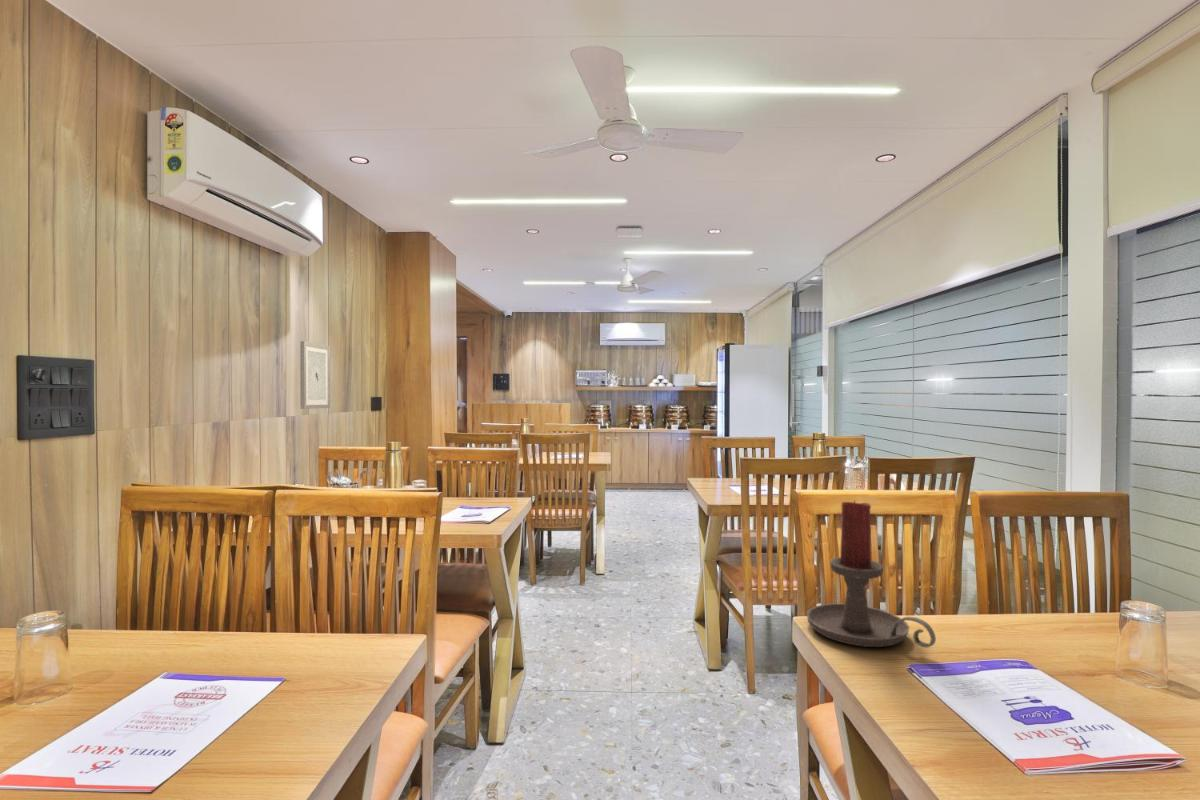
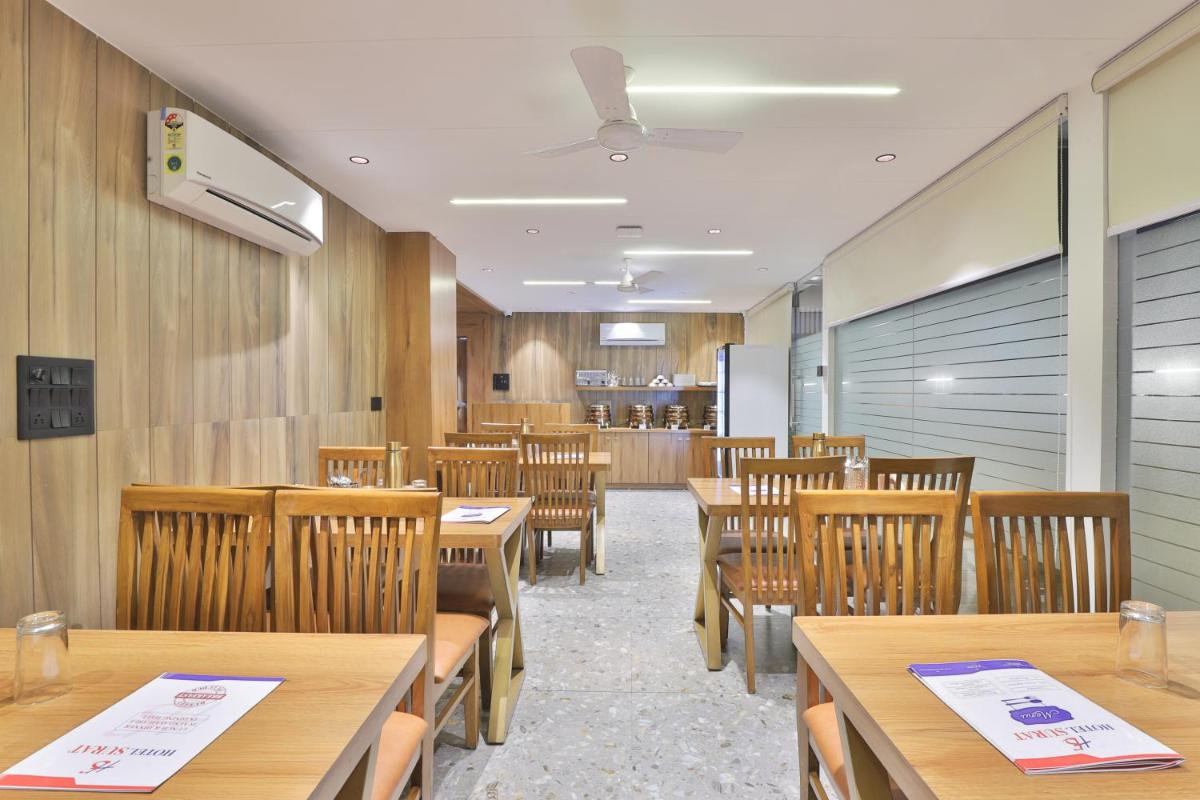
- wall art (315, 376)
- candle holder (869, 568)
